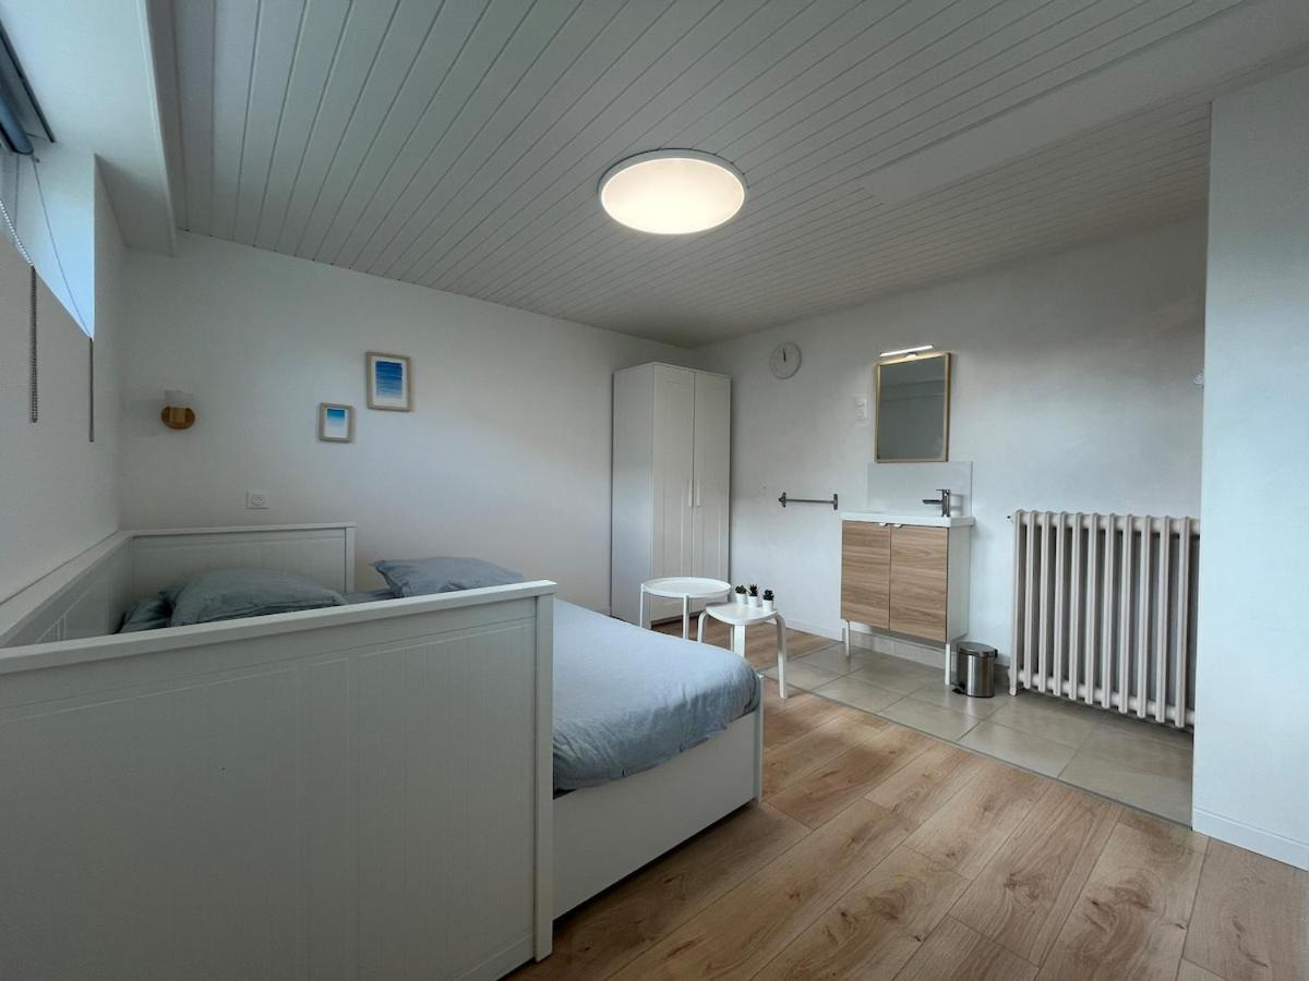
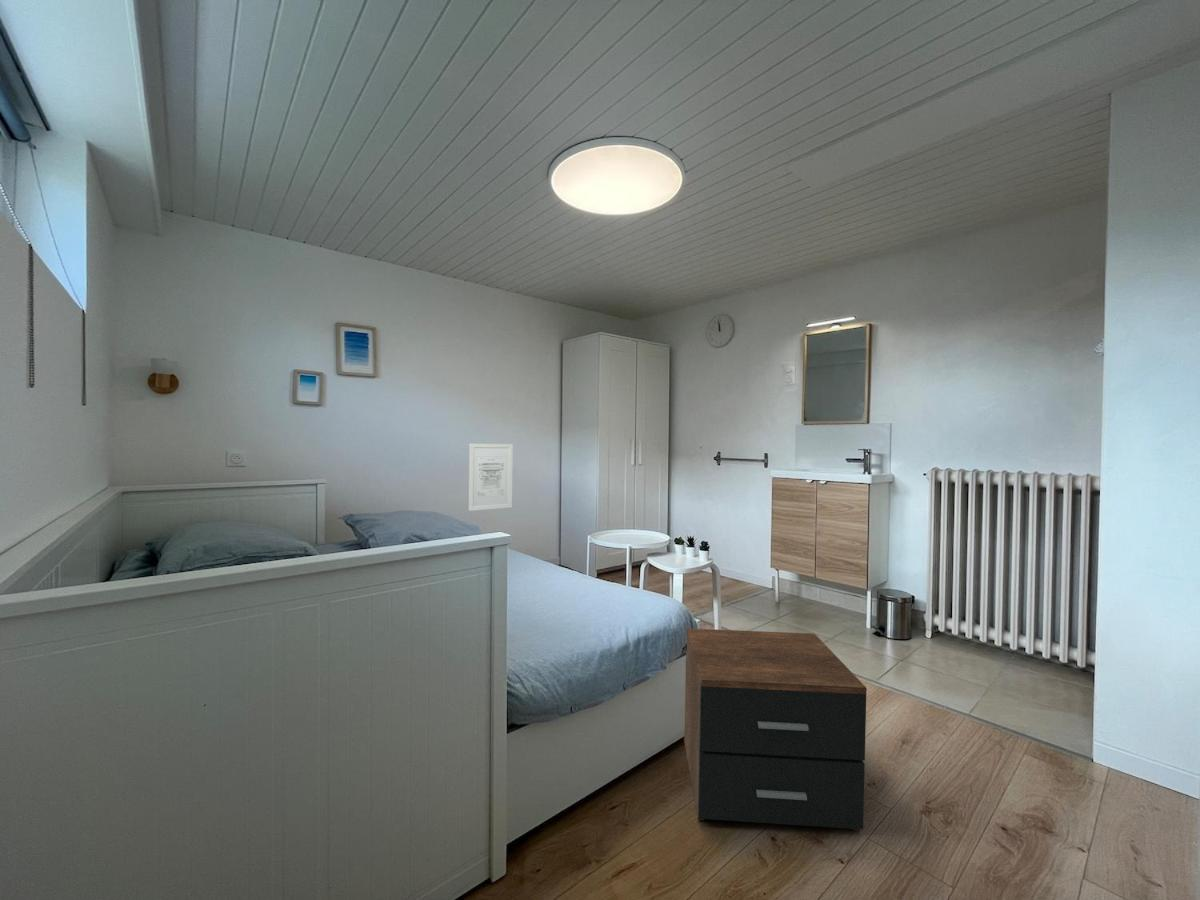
+ wall art (491, 476)
+ nightstand (763, 718)
